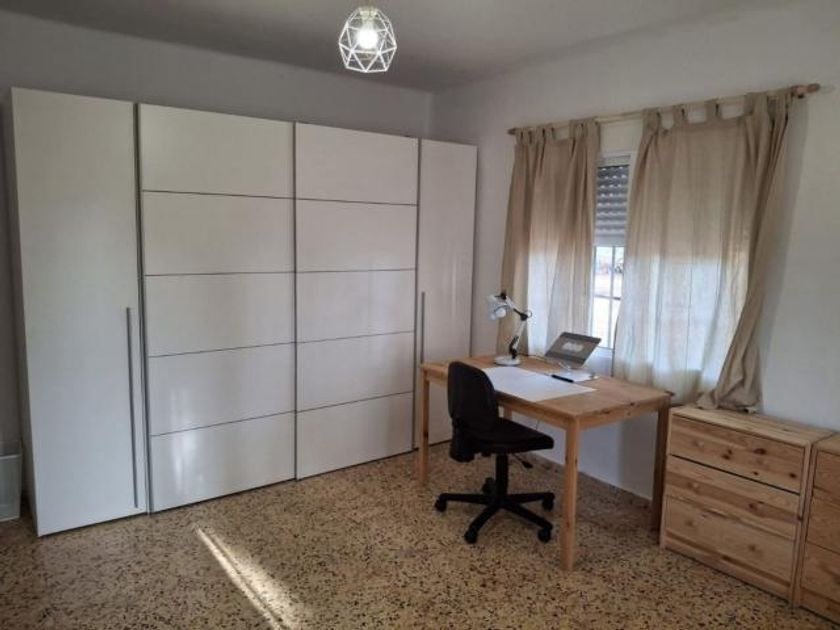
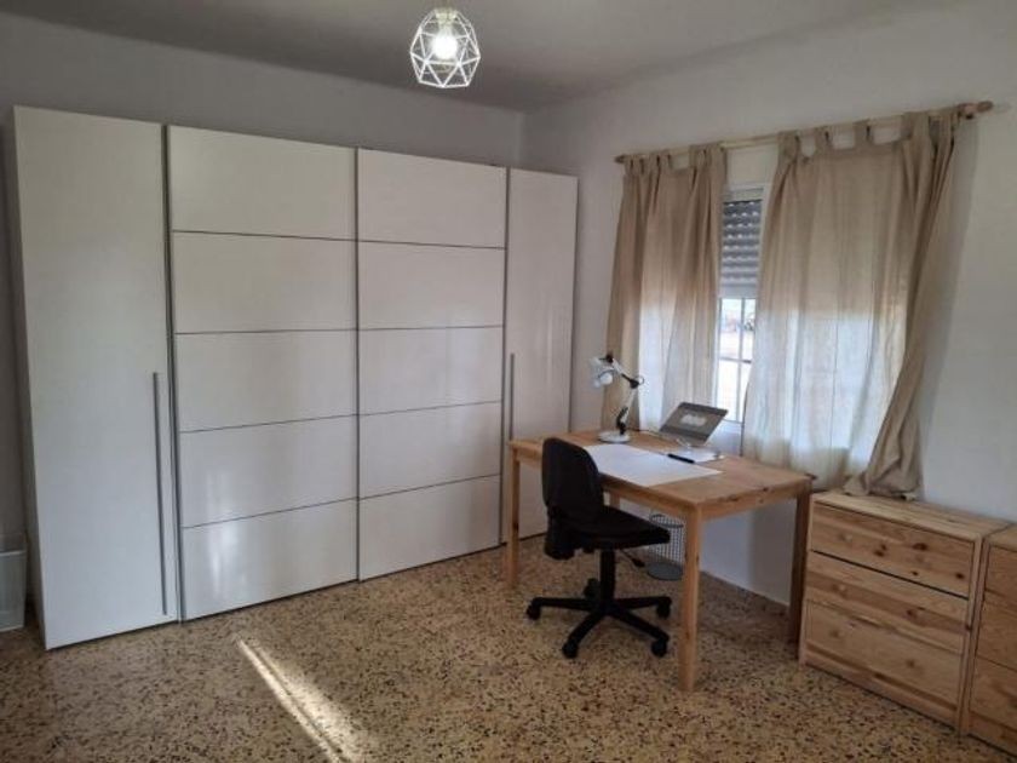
+ wastebasket (668, 545)
